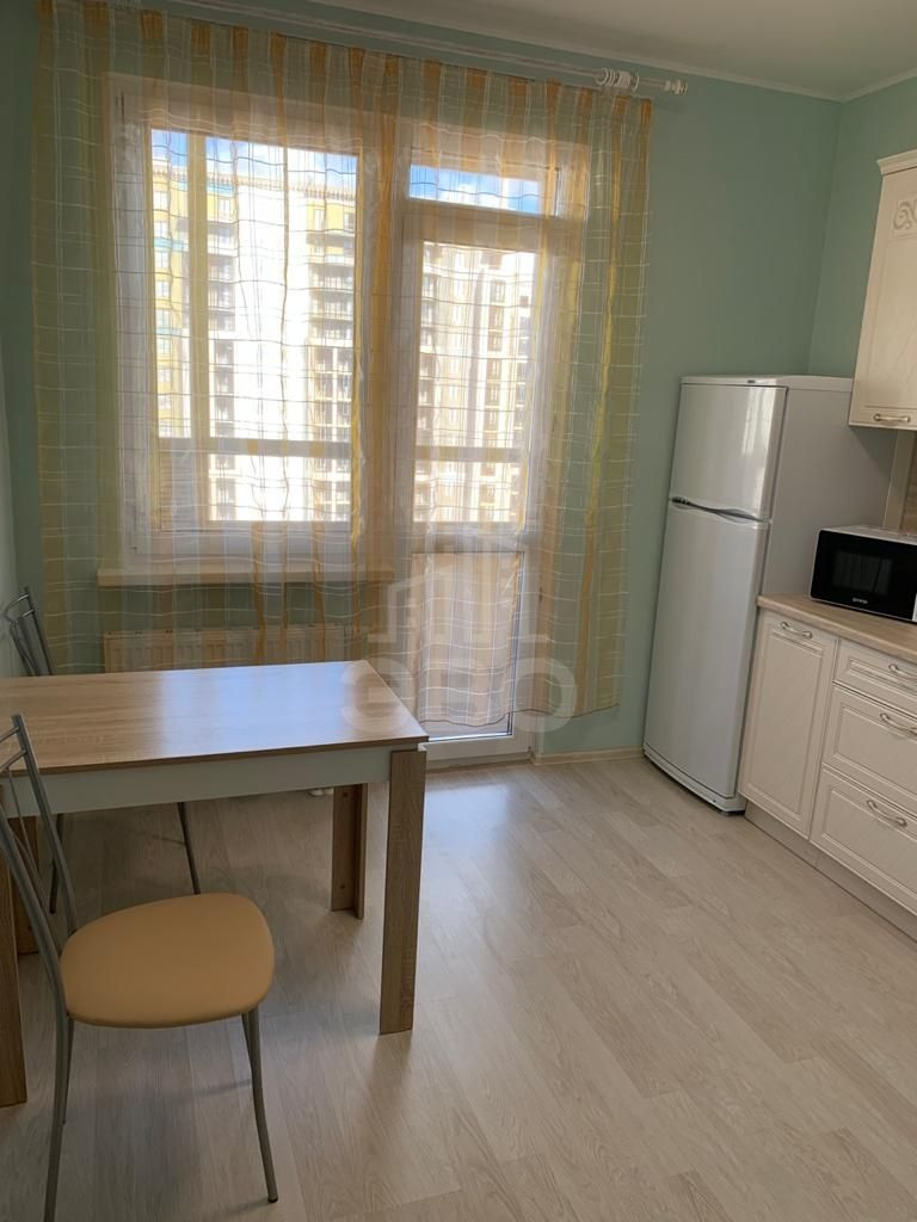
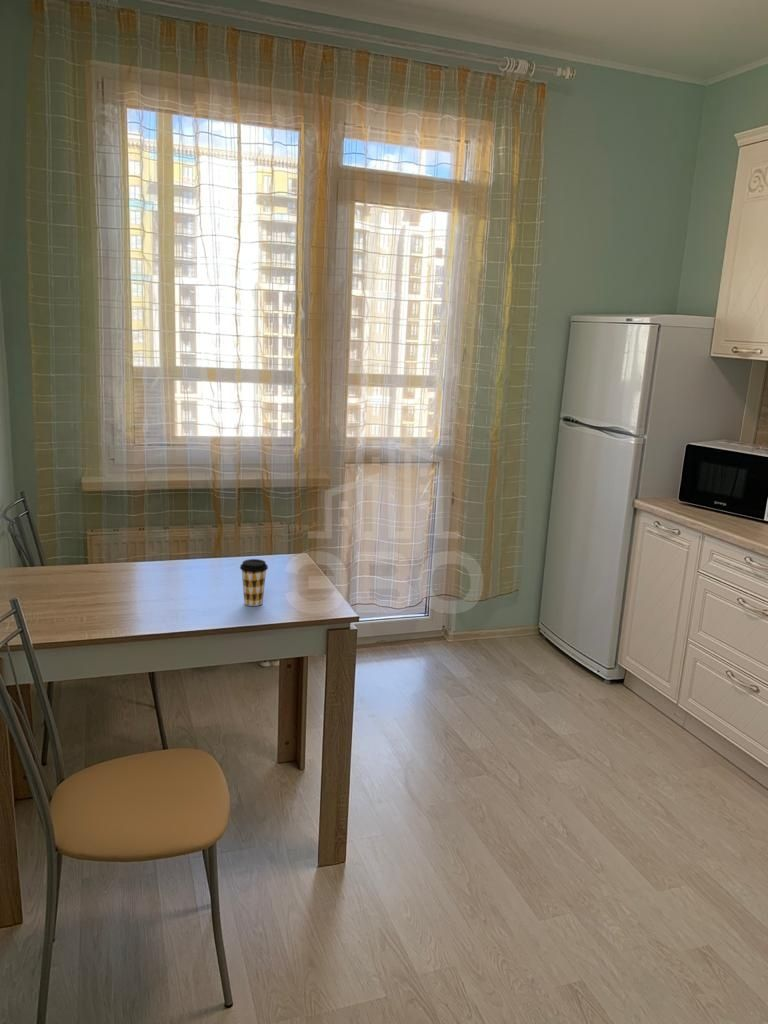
+ coffee cup (253, 582)
